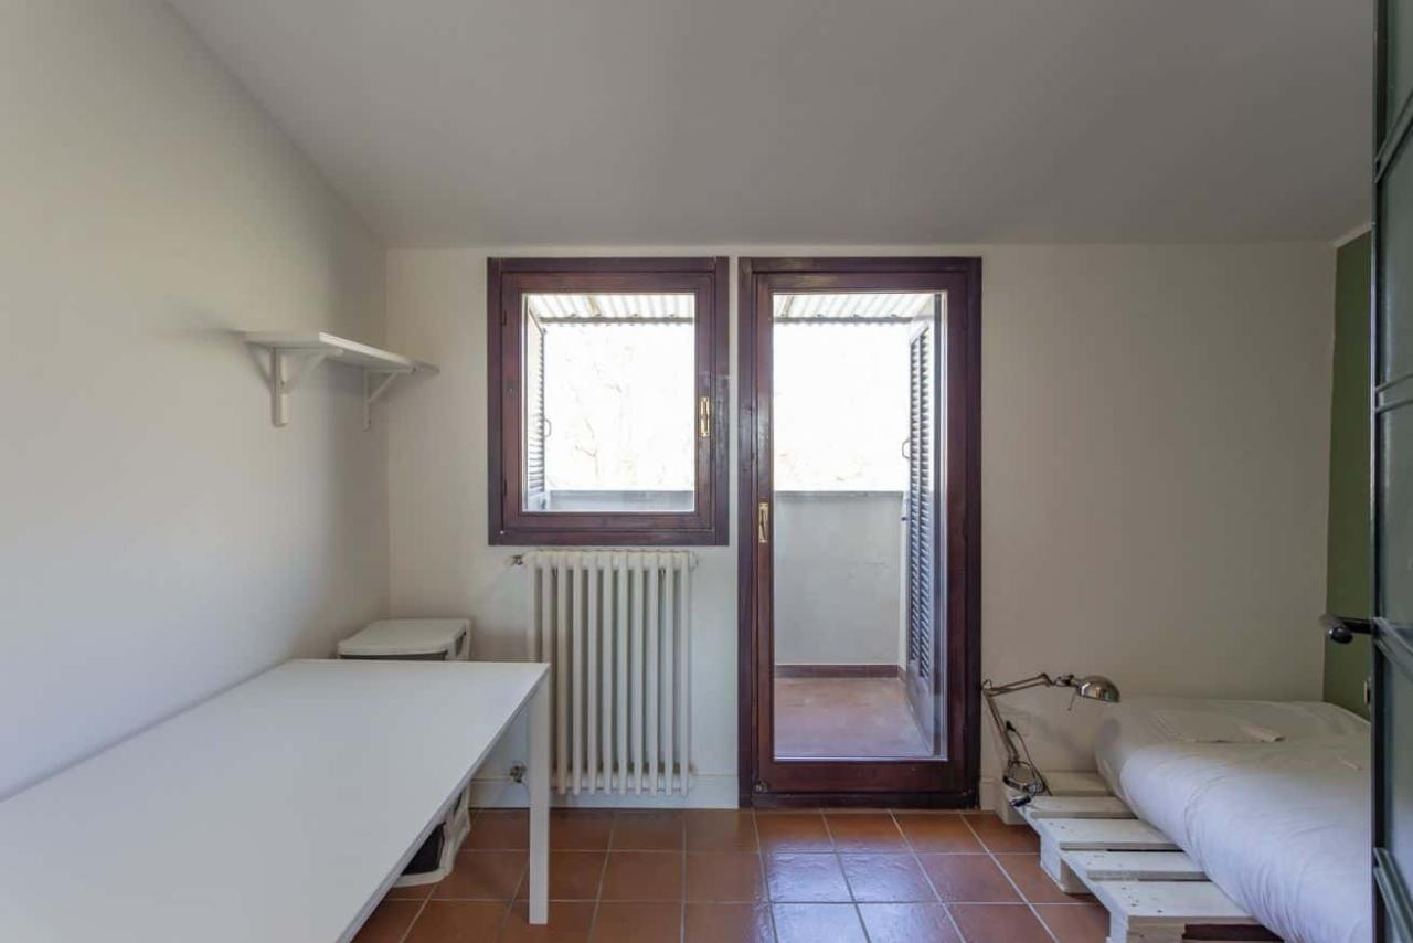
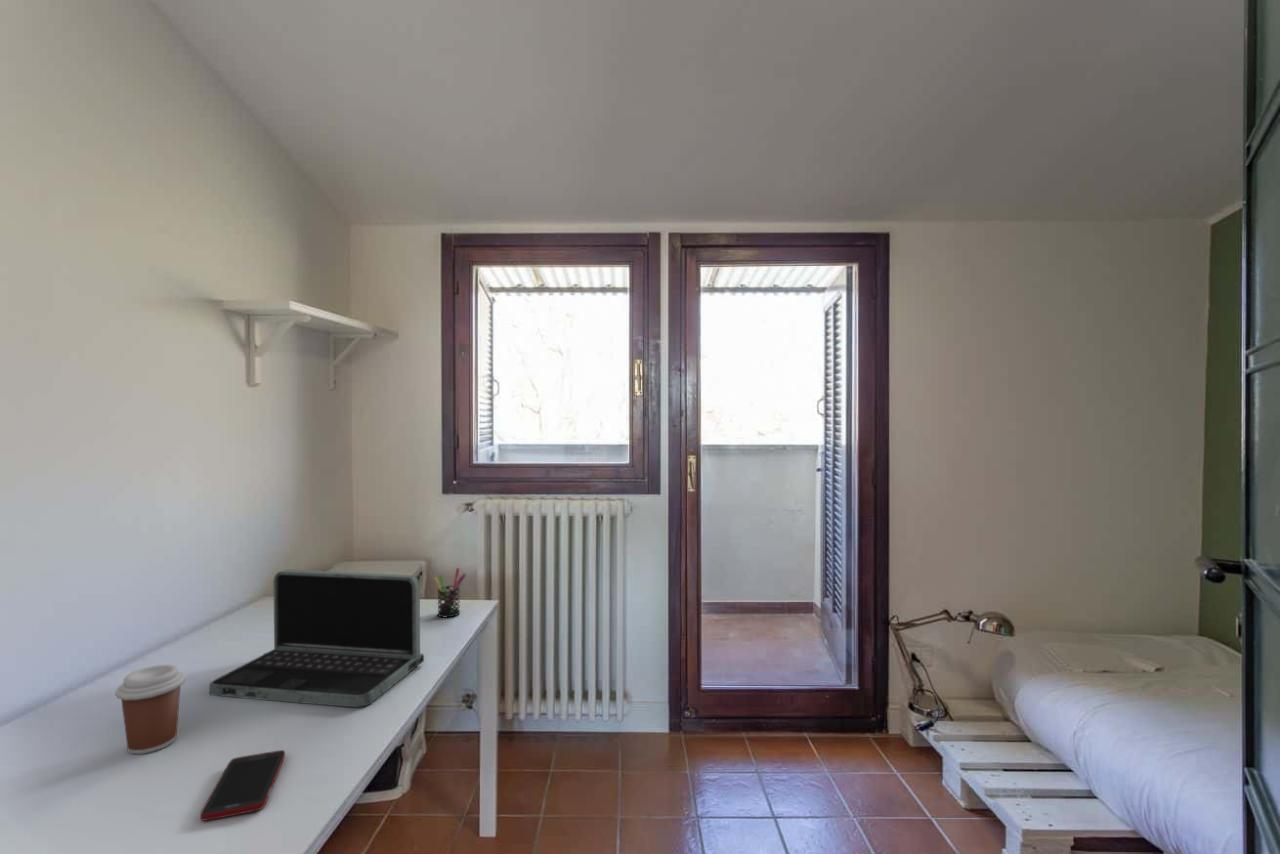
+ laptop (319, 628)
+ cell phone (246, 782)
+ pen holder (449, 591)
+ coffee cup (151, 708)
